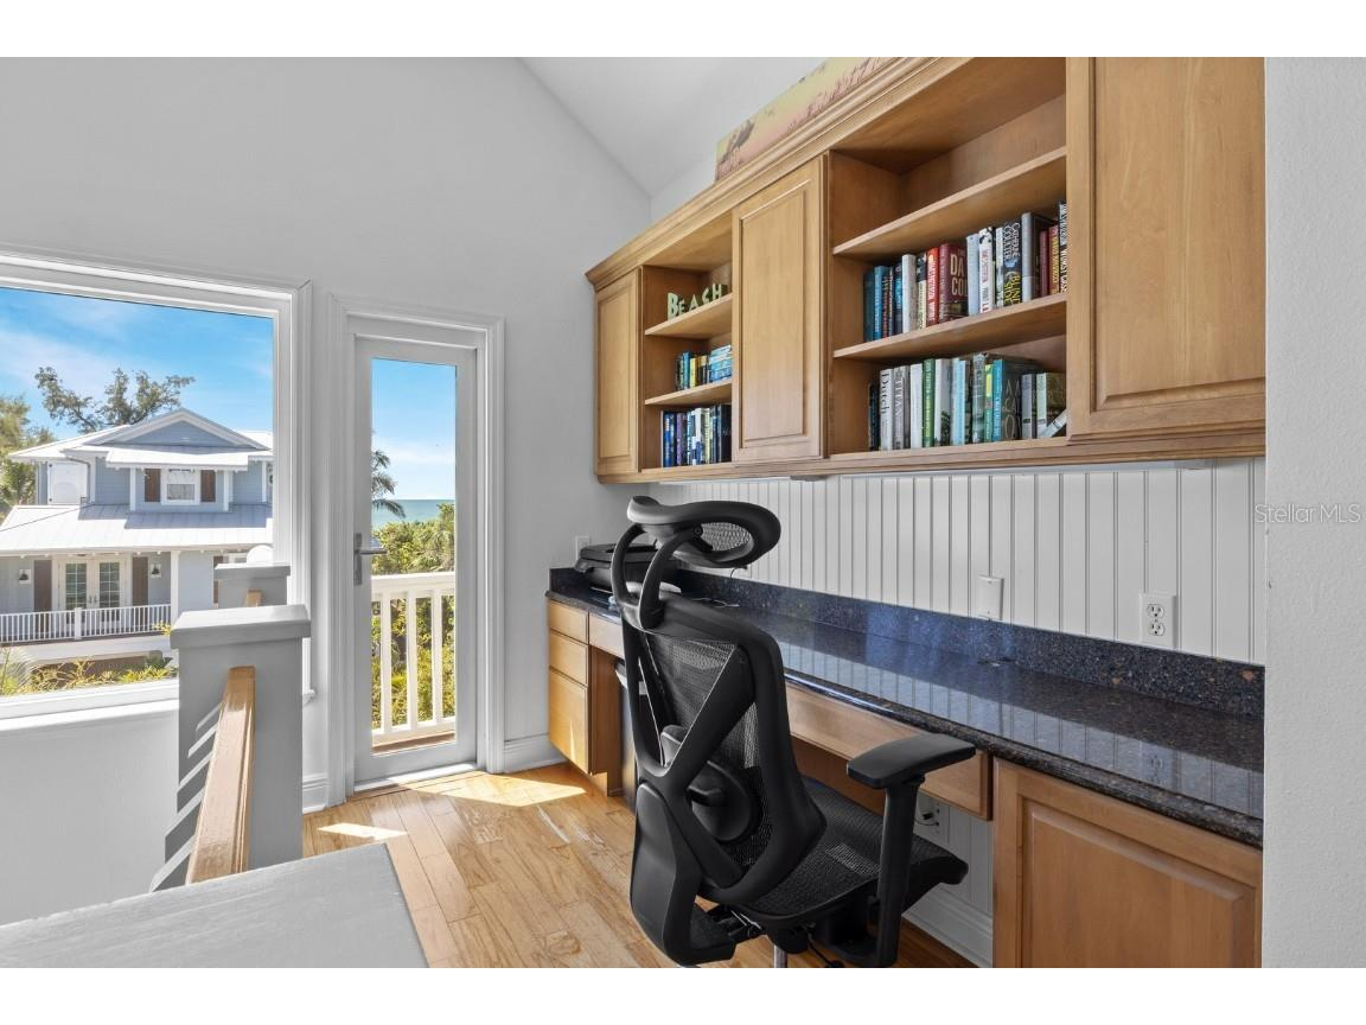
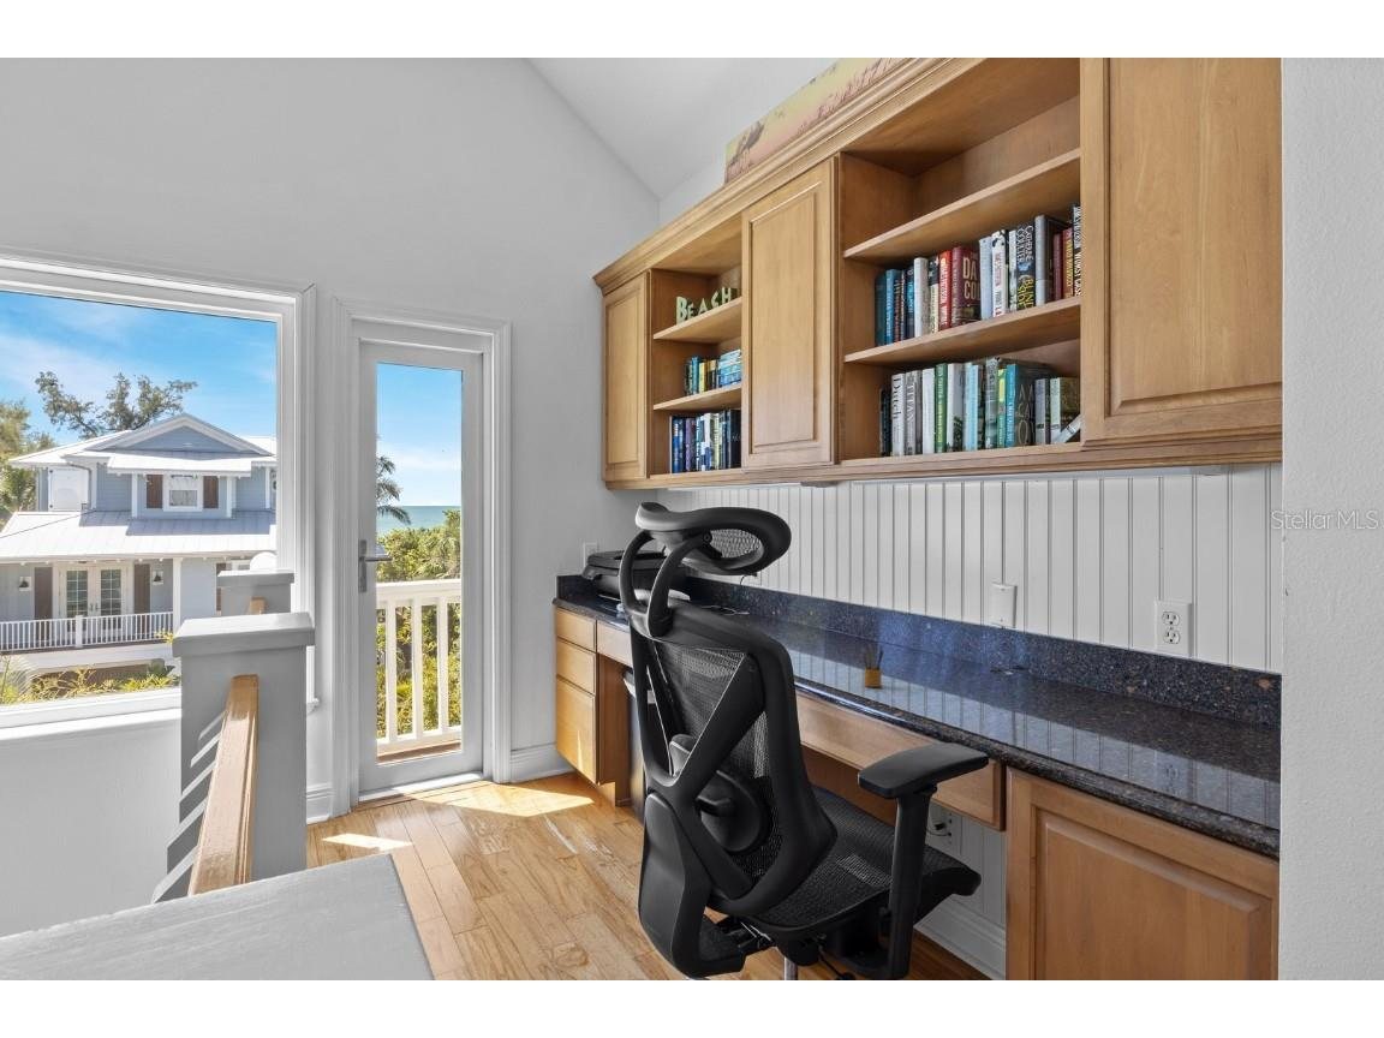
+ pencil box (872, 664)
